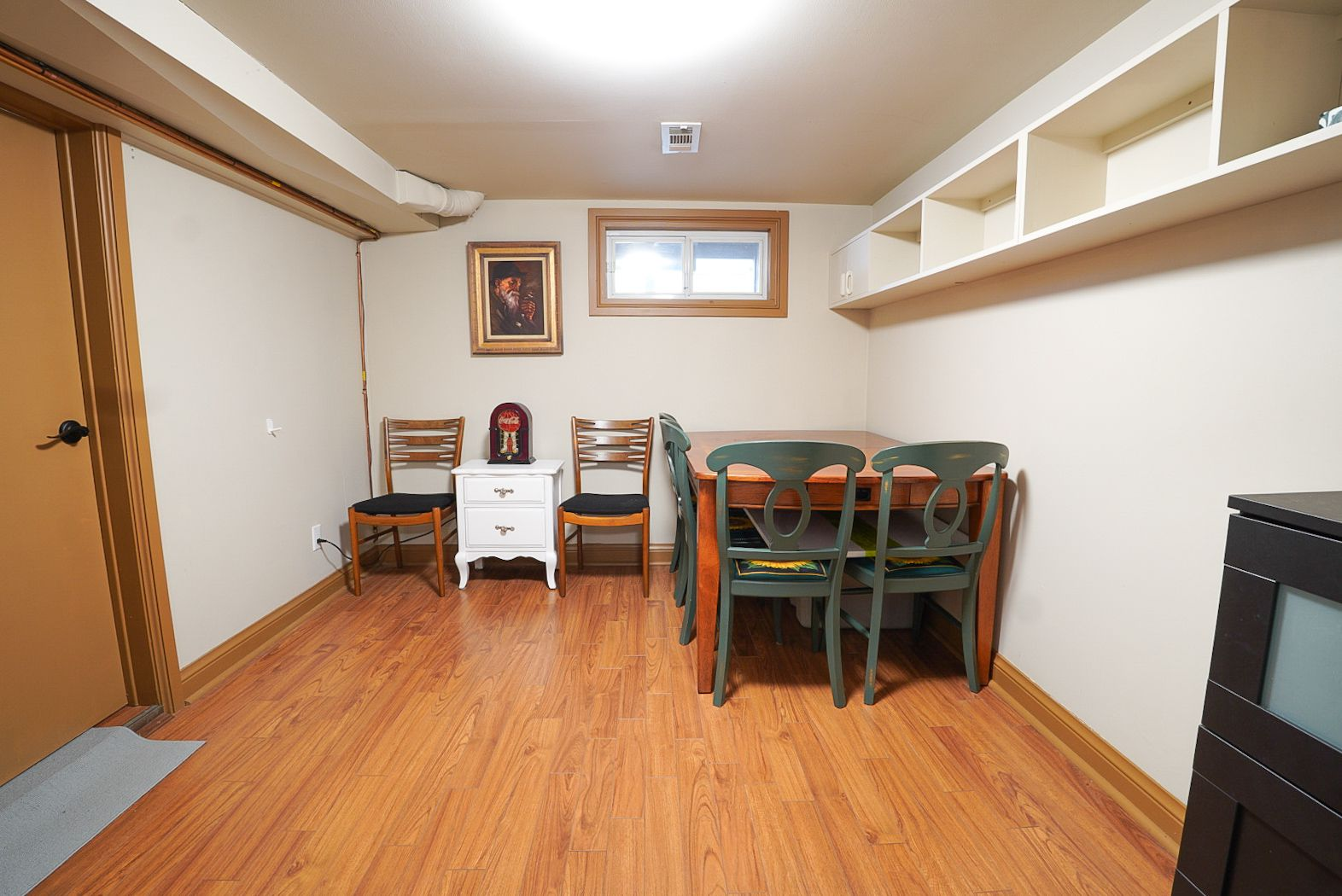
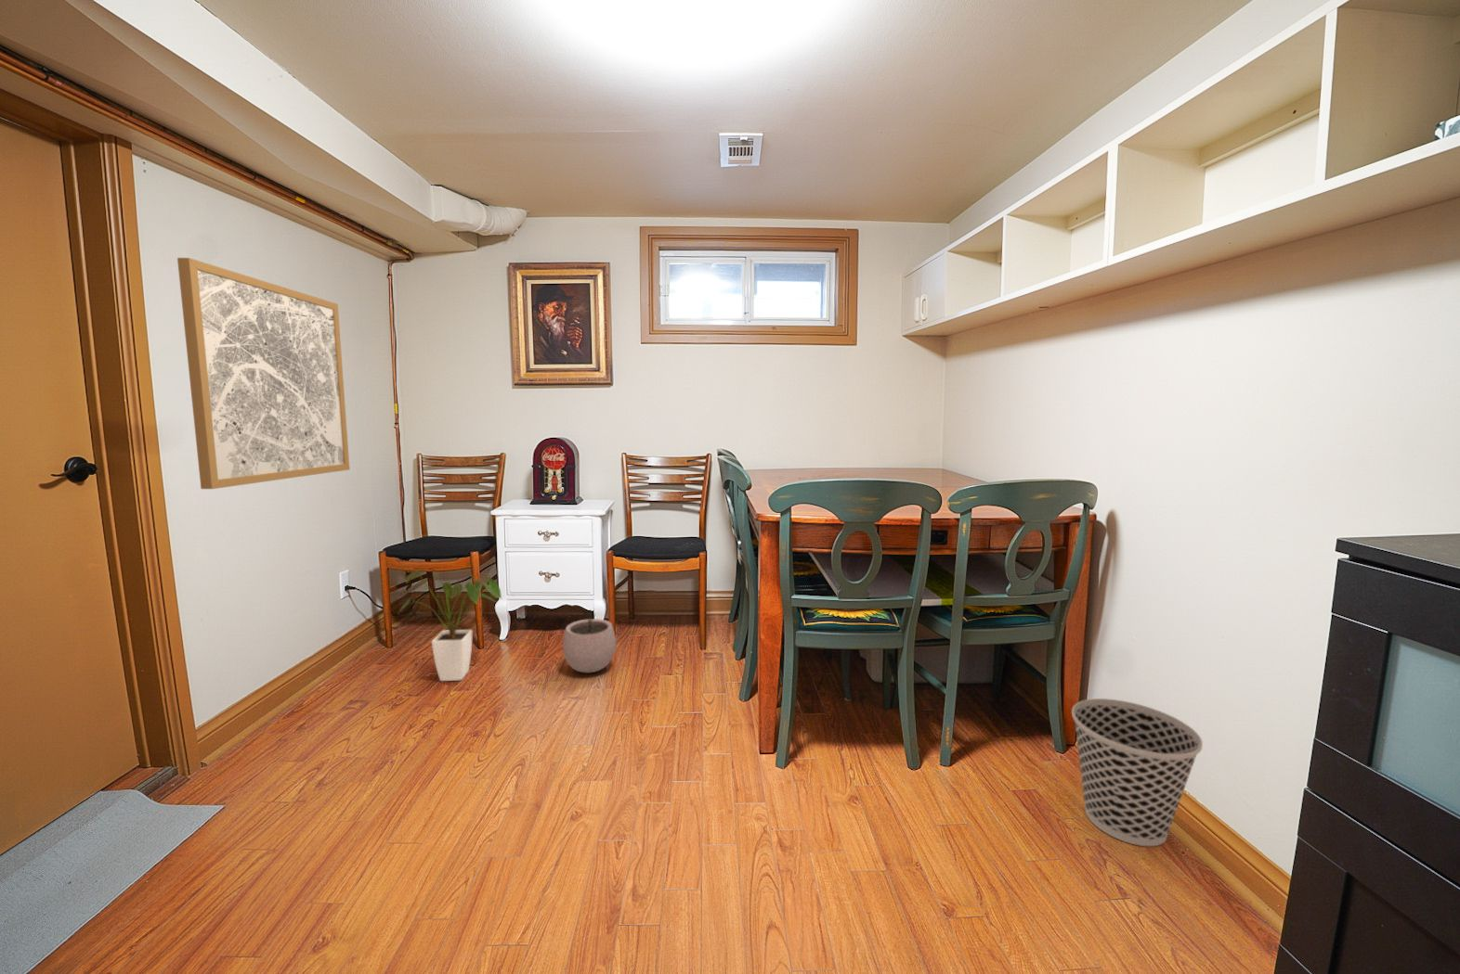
+ wall art (279, 383)
+ plant pot (589, 638)
+ house plant (449, 627)
+ wastebasket (1128, 773)
